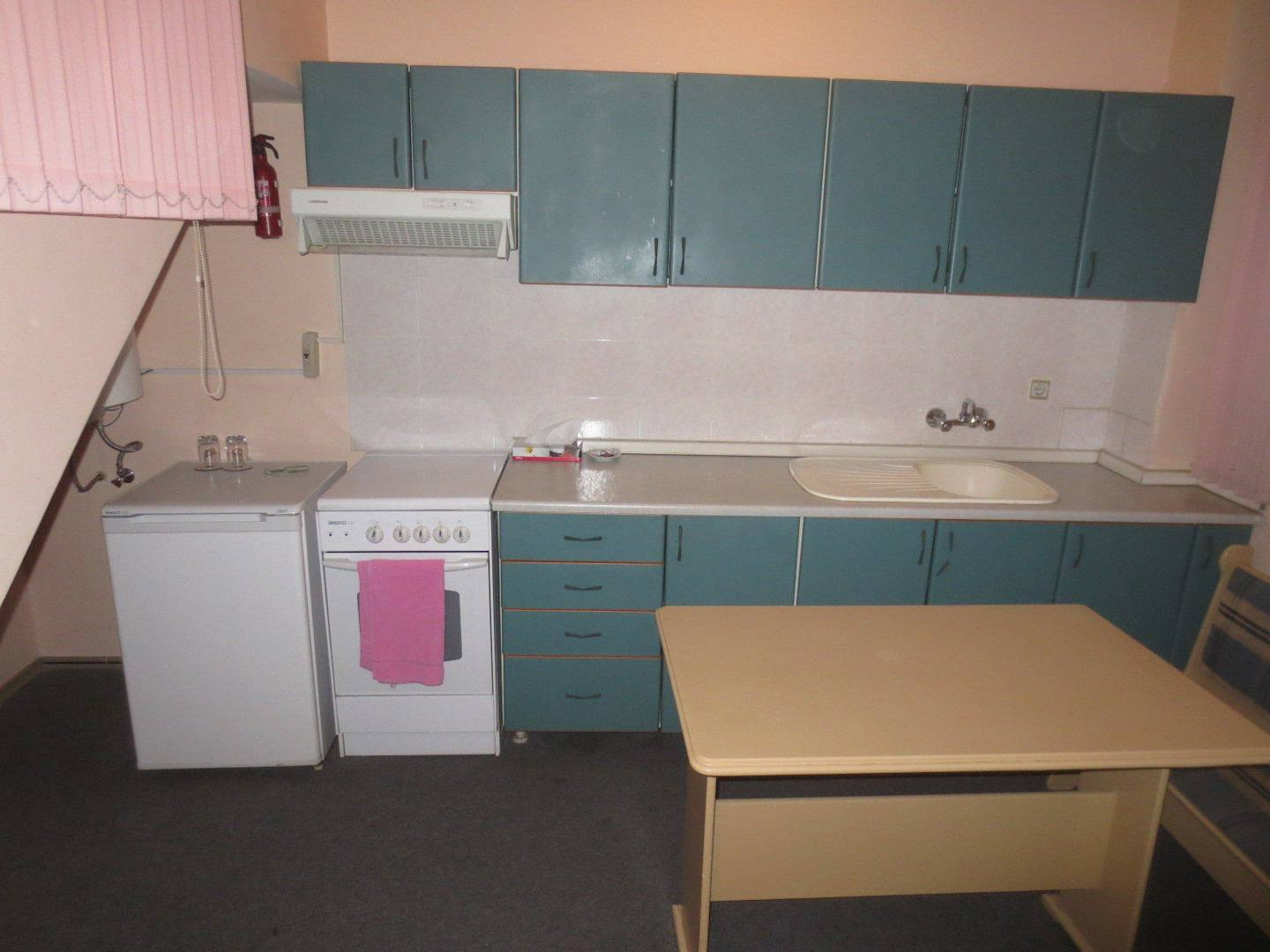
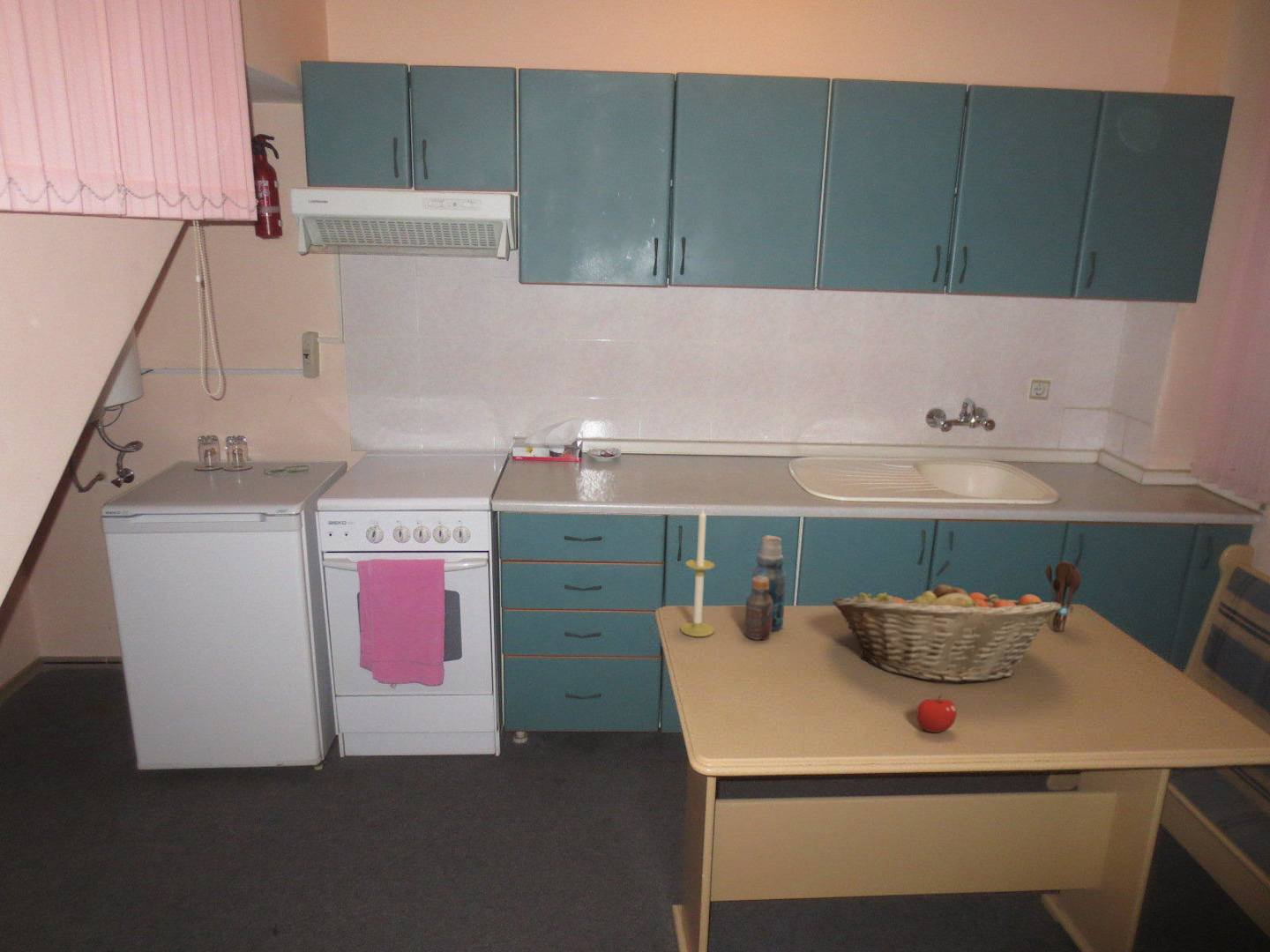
+ apple (937, 712)
+ bottle (766, 584)
+ fruit basket (941, 620)
+ candle (699, 569)
+ utensil holder (1061, 595)
